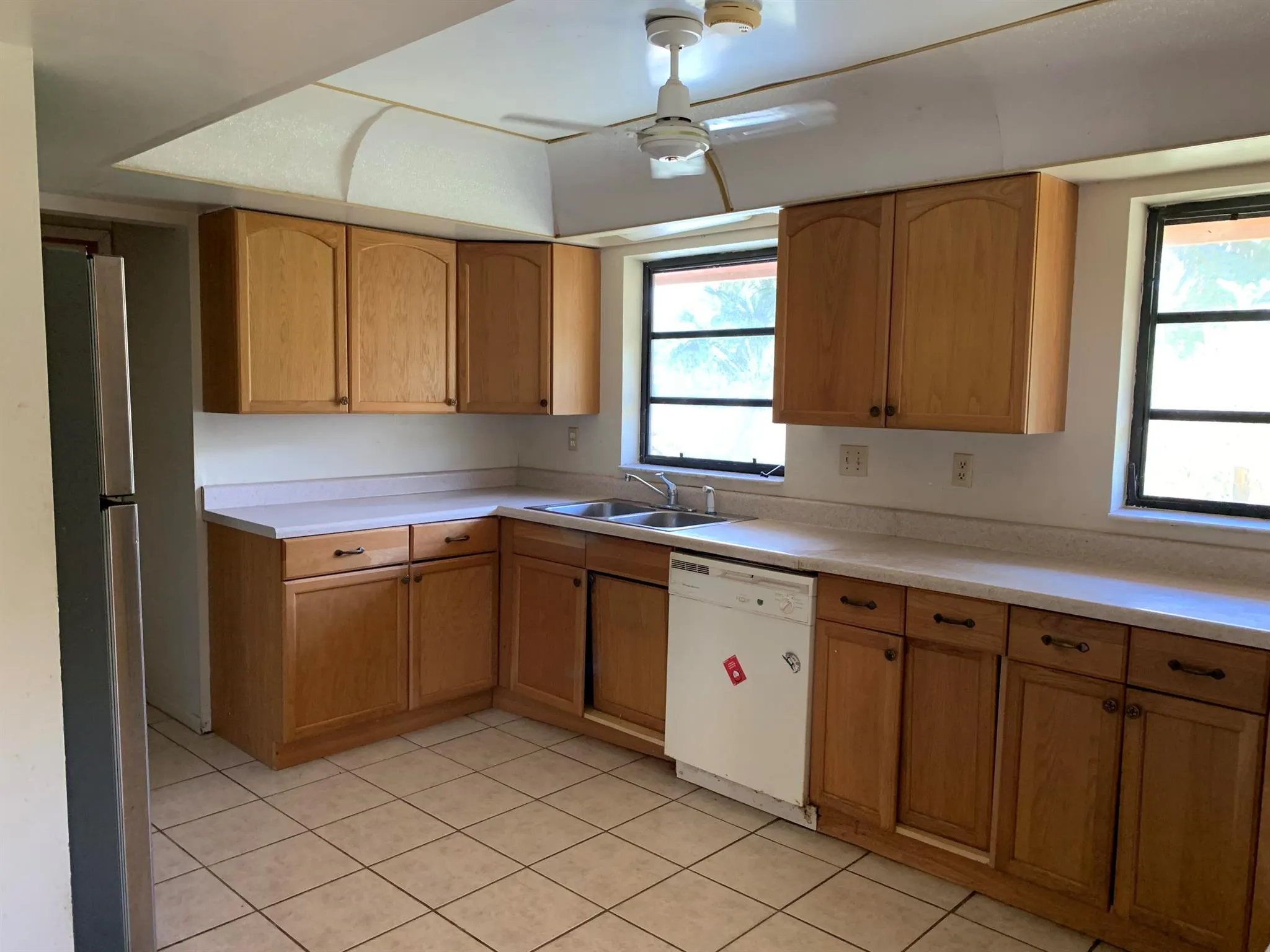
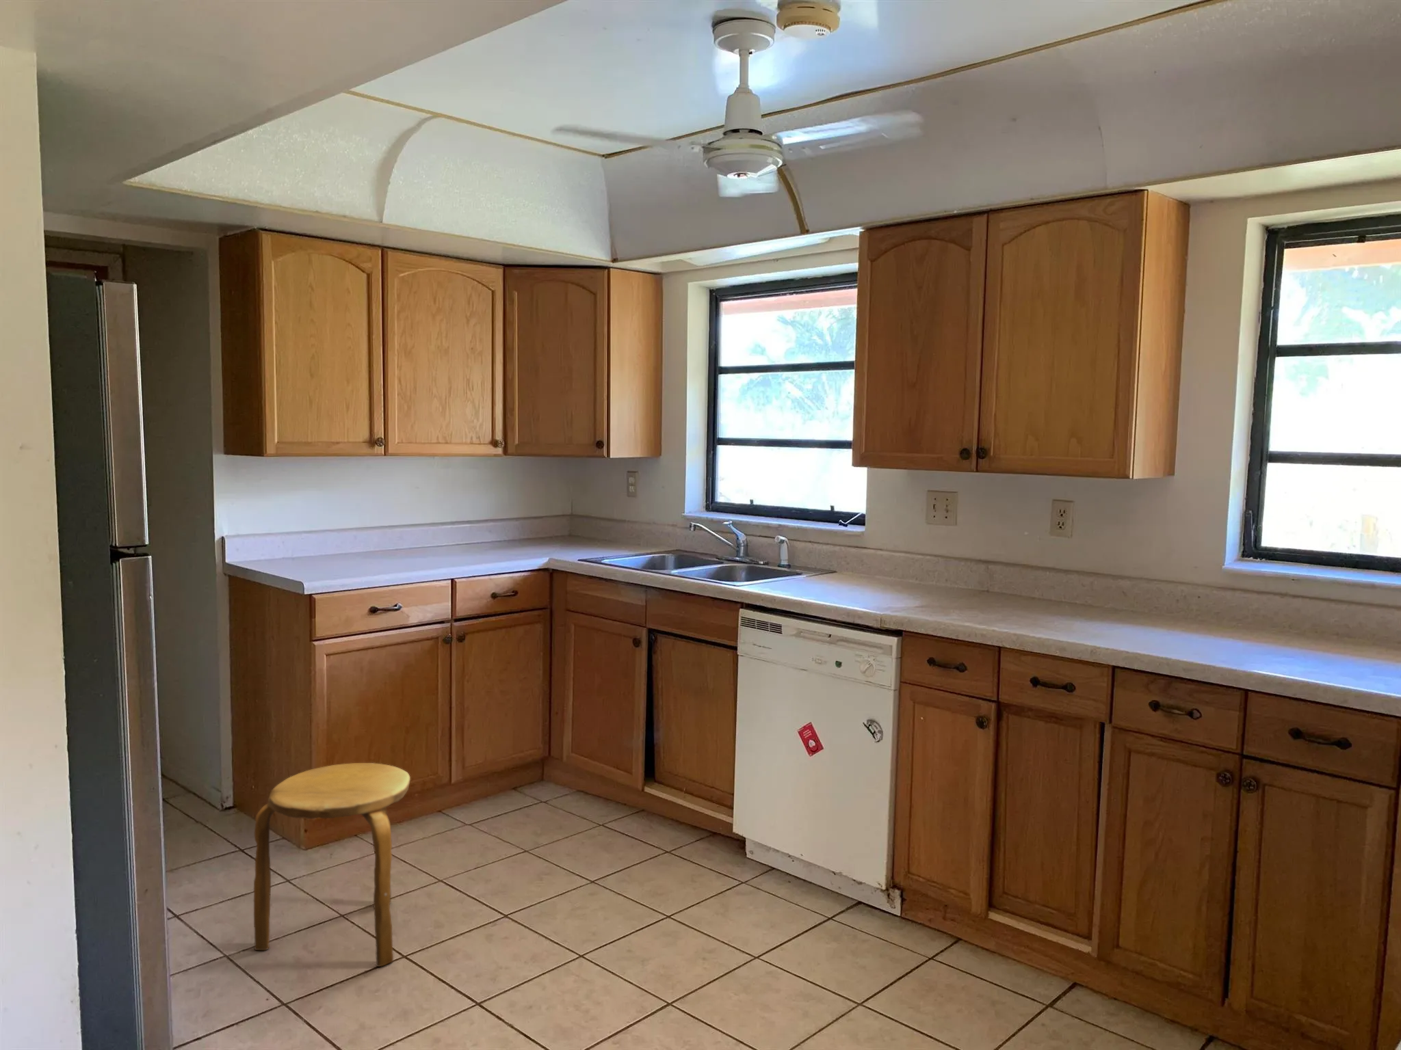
+ stool (374, 868)
